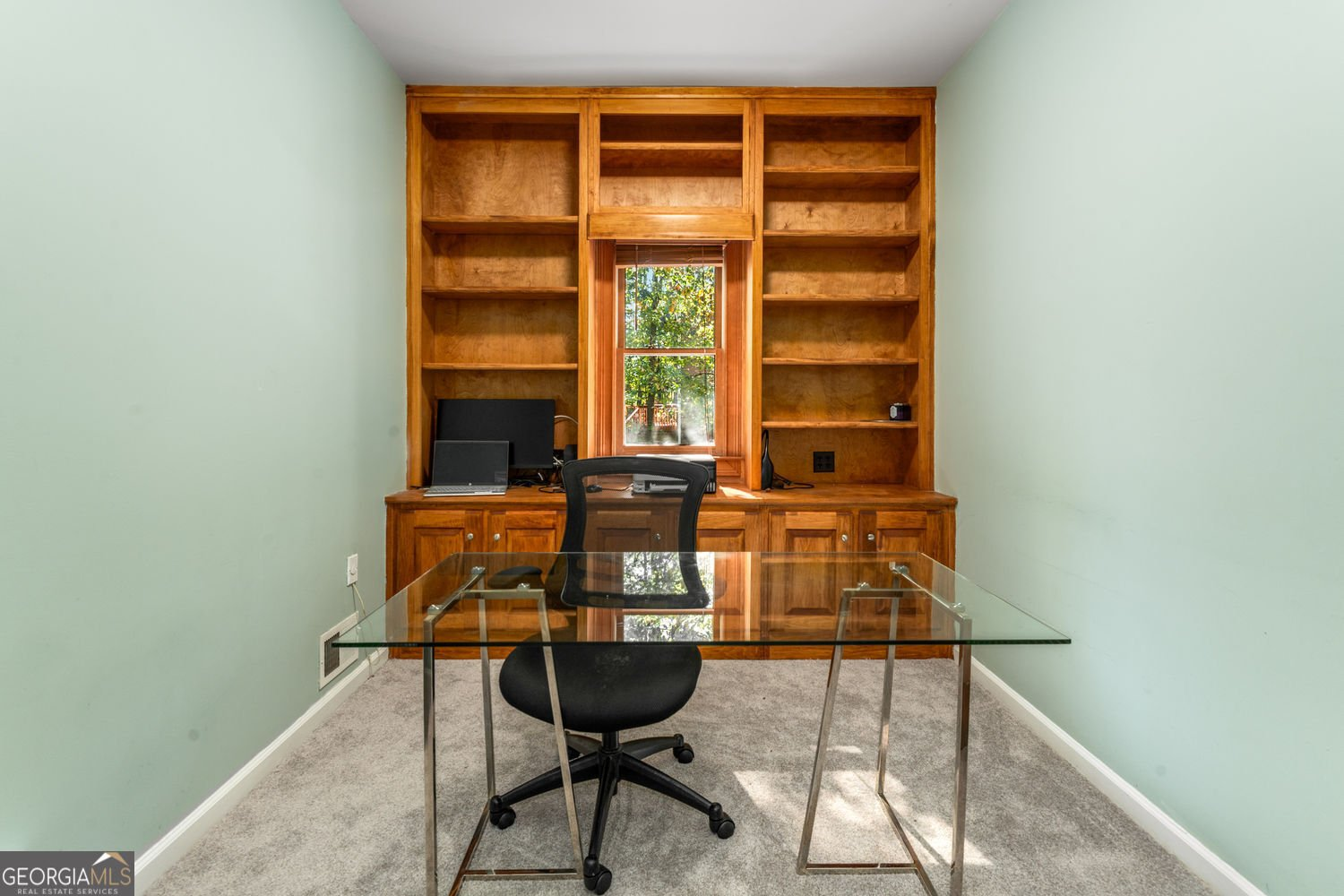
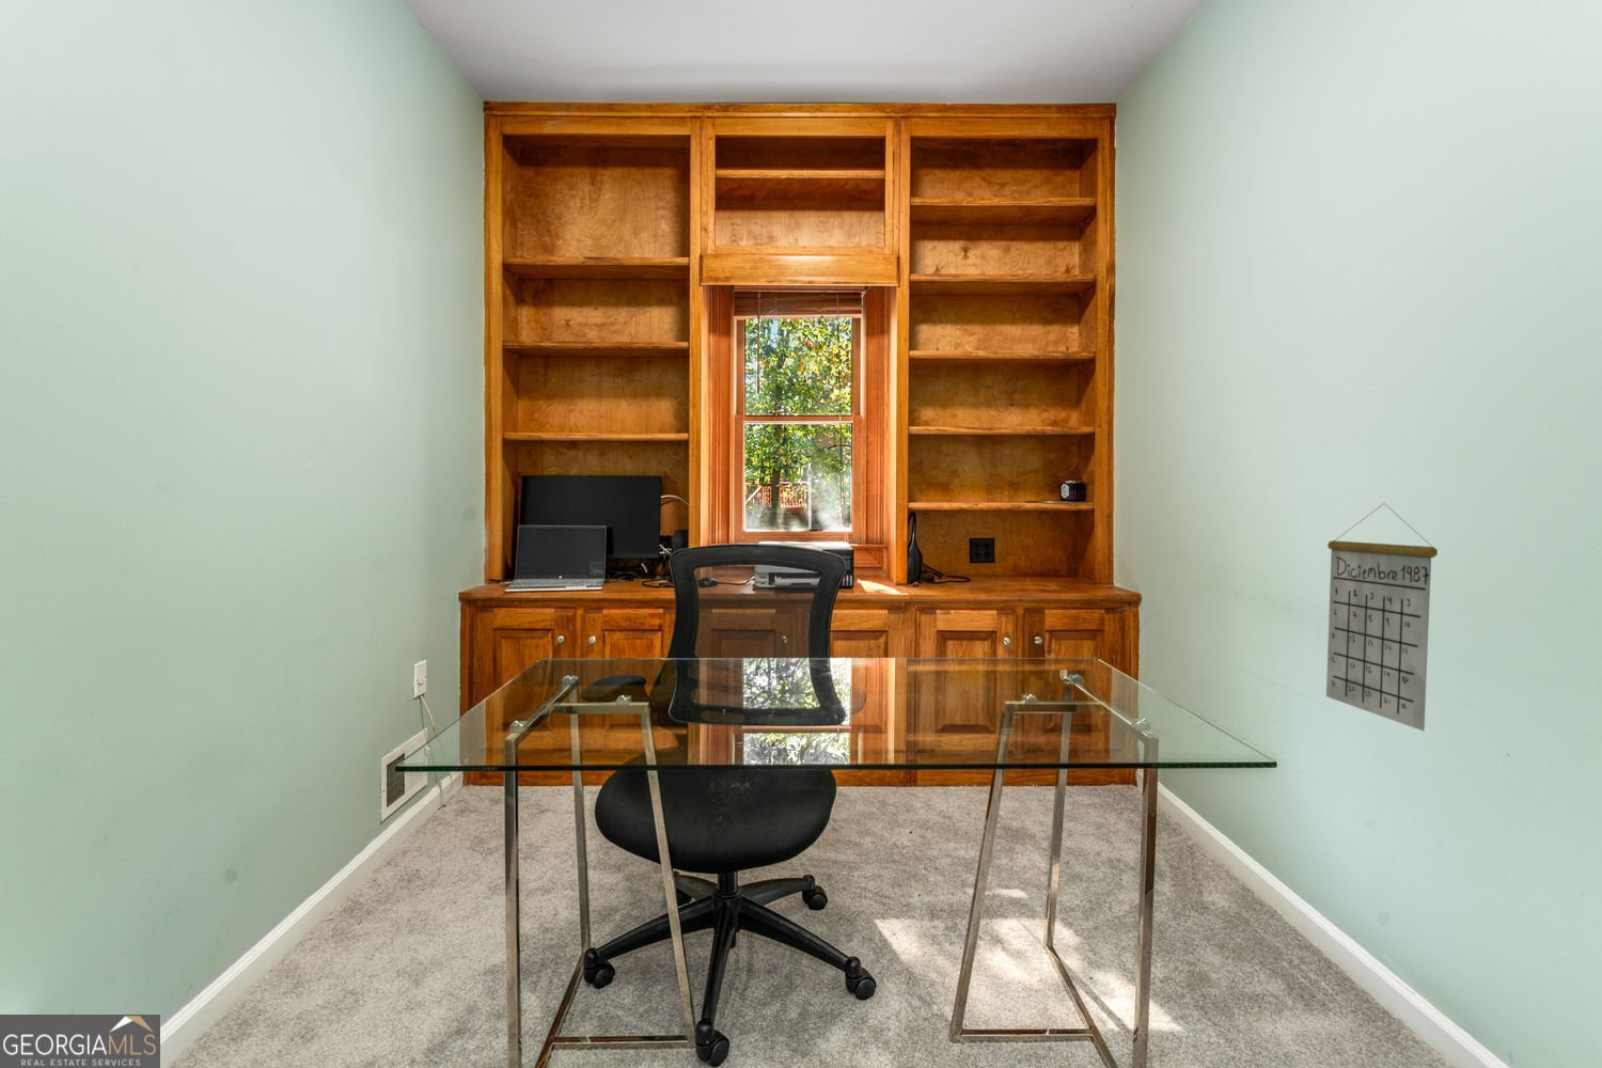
+ calendar (1376, 608)
